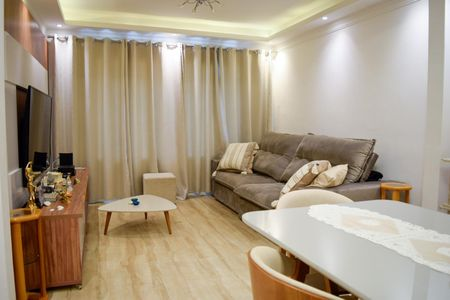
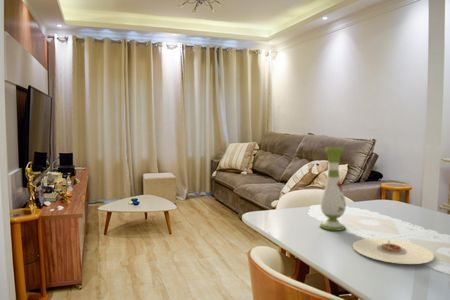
+ vase (333, 187)
+ plate (391, 246)
